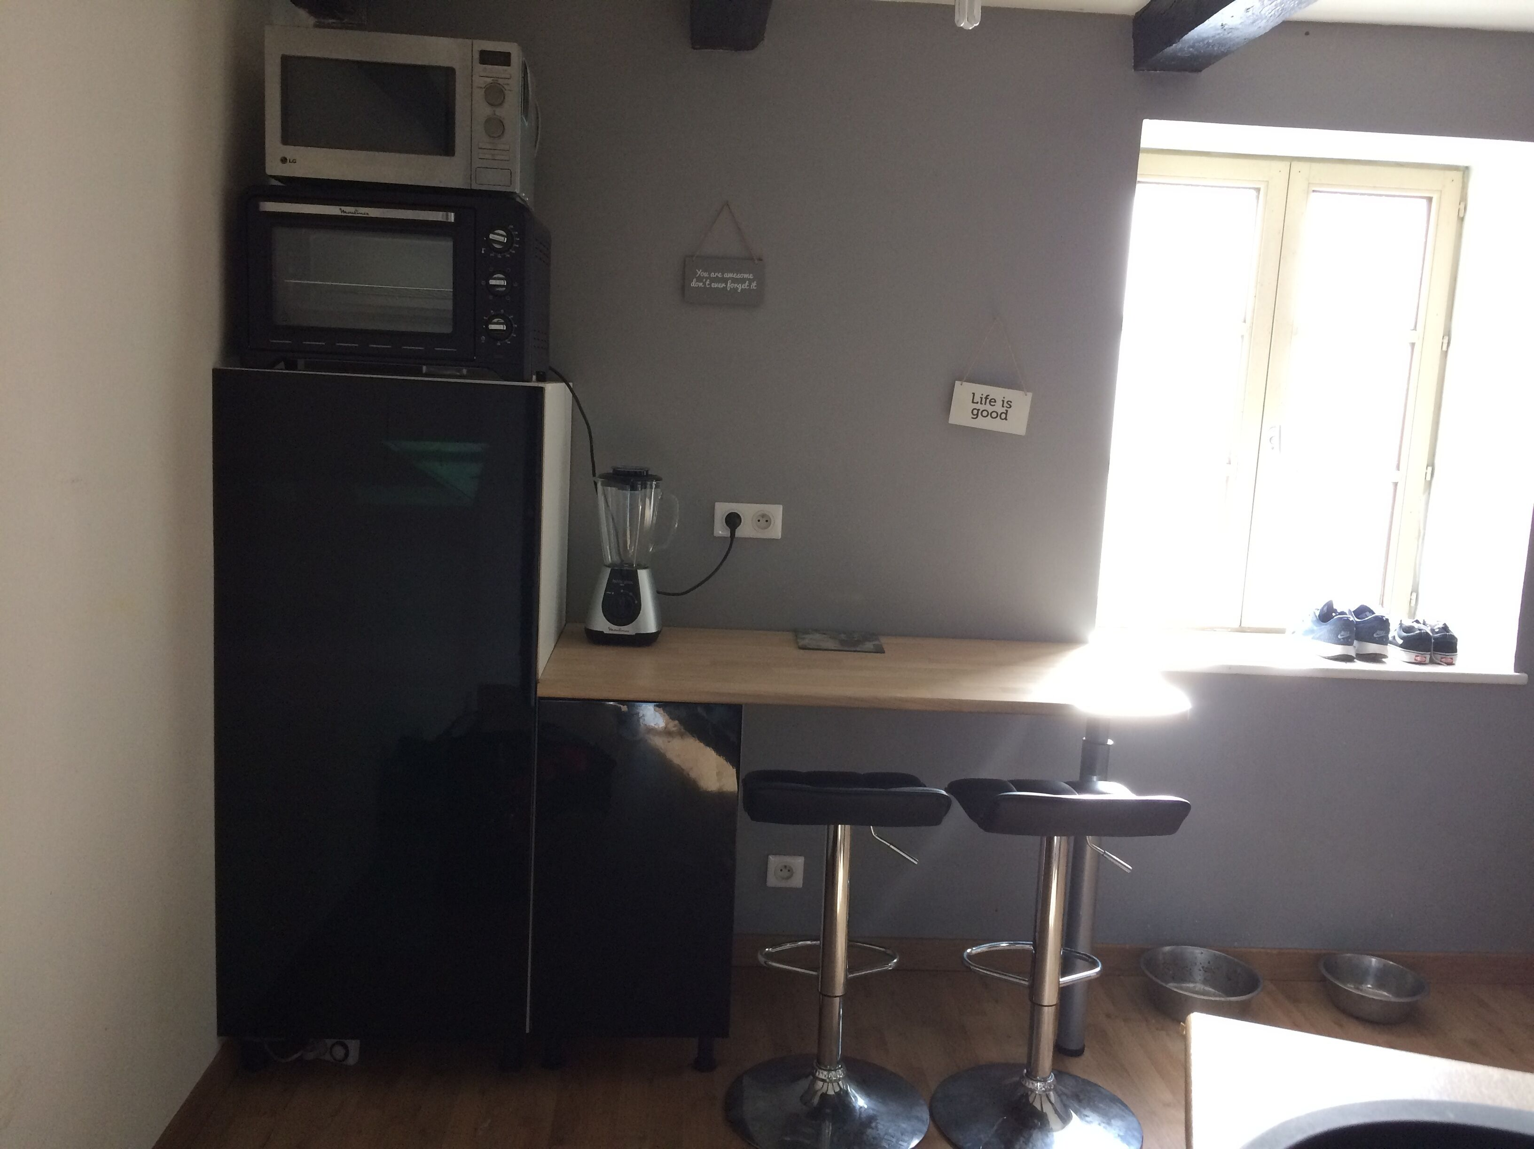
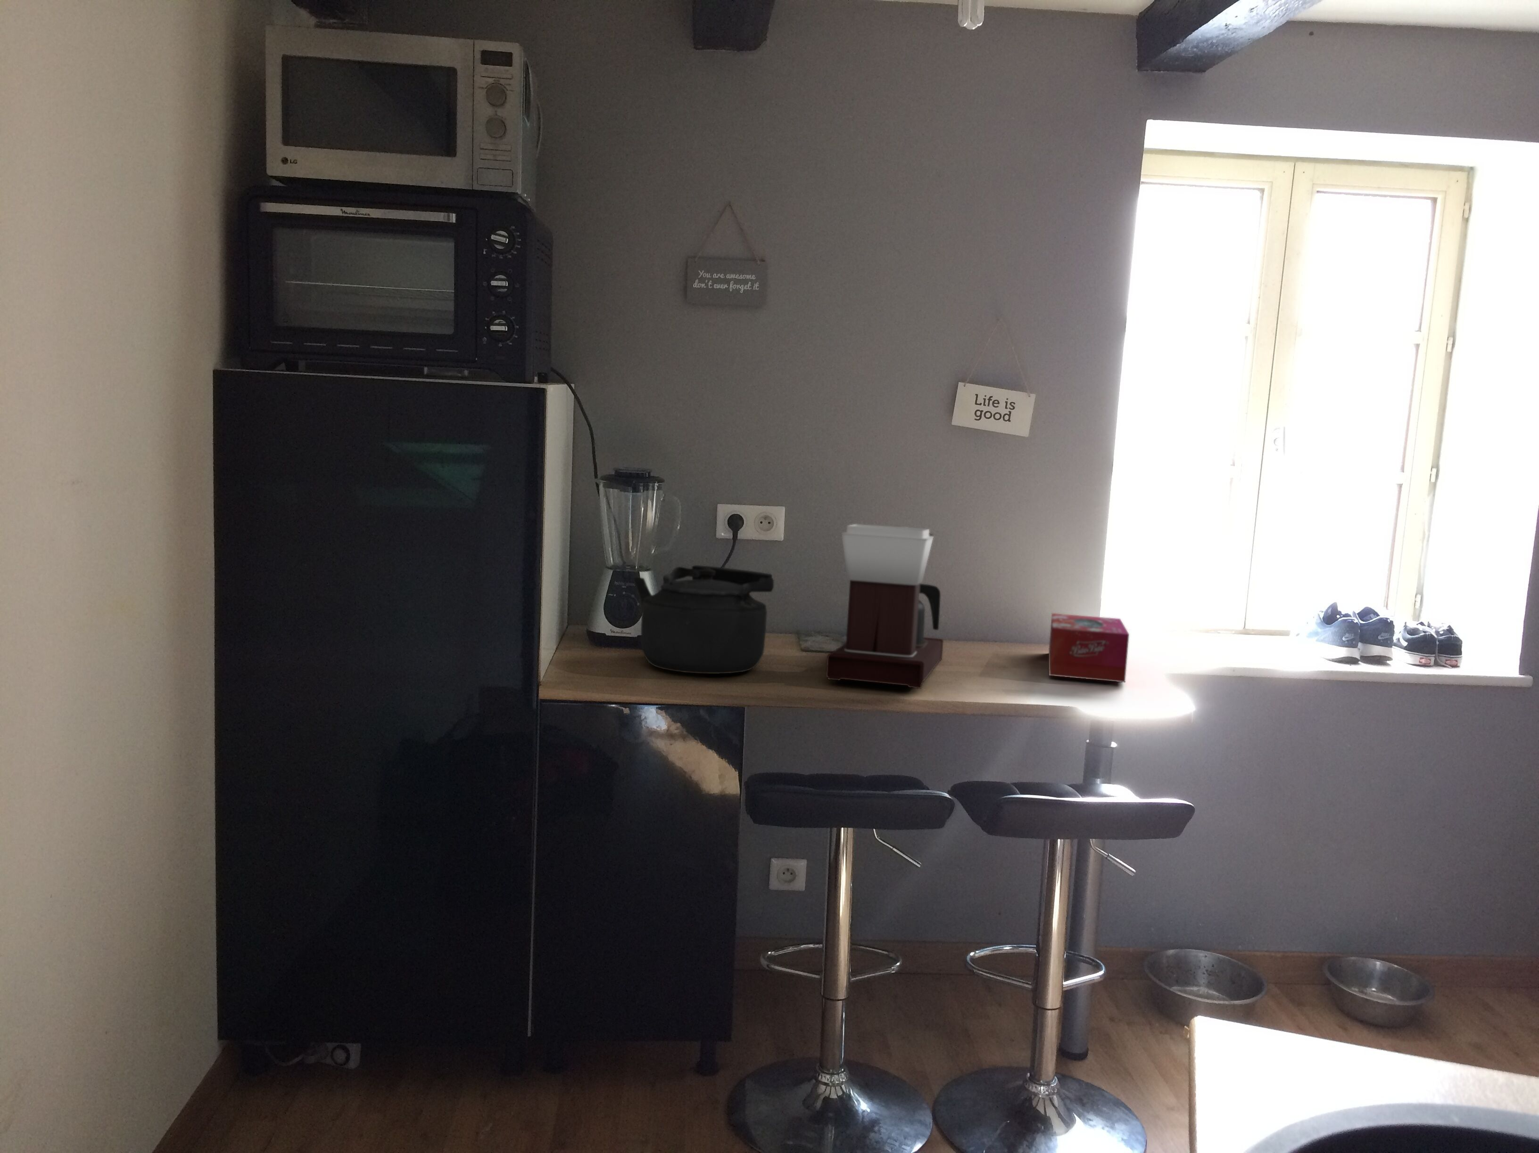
+ tissue box (1086, 646)
+ kettle (702, 616)
+ coffee maker (892, 598)
